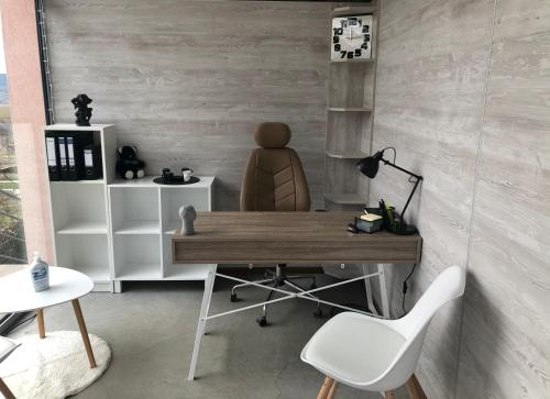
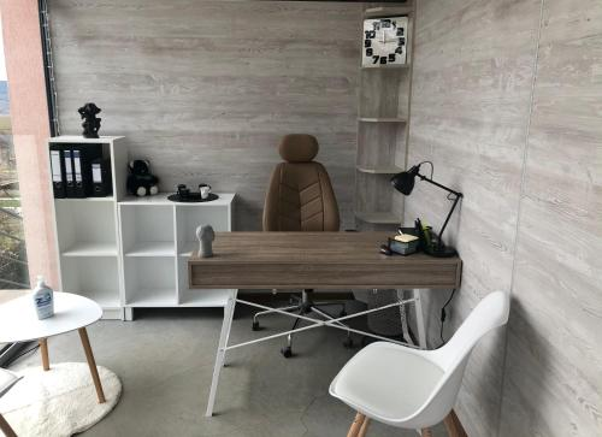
+ waste bin (389, 303)
